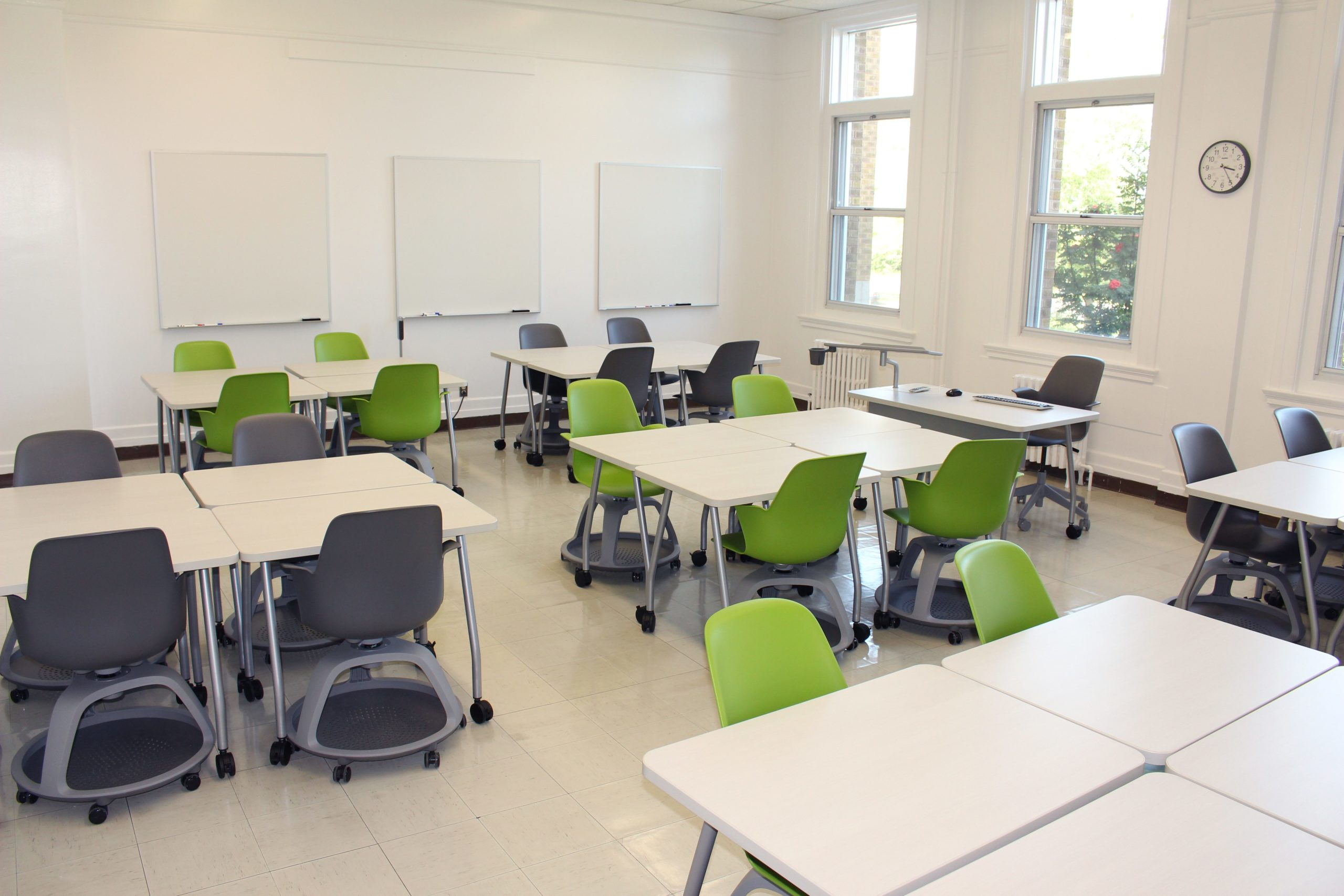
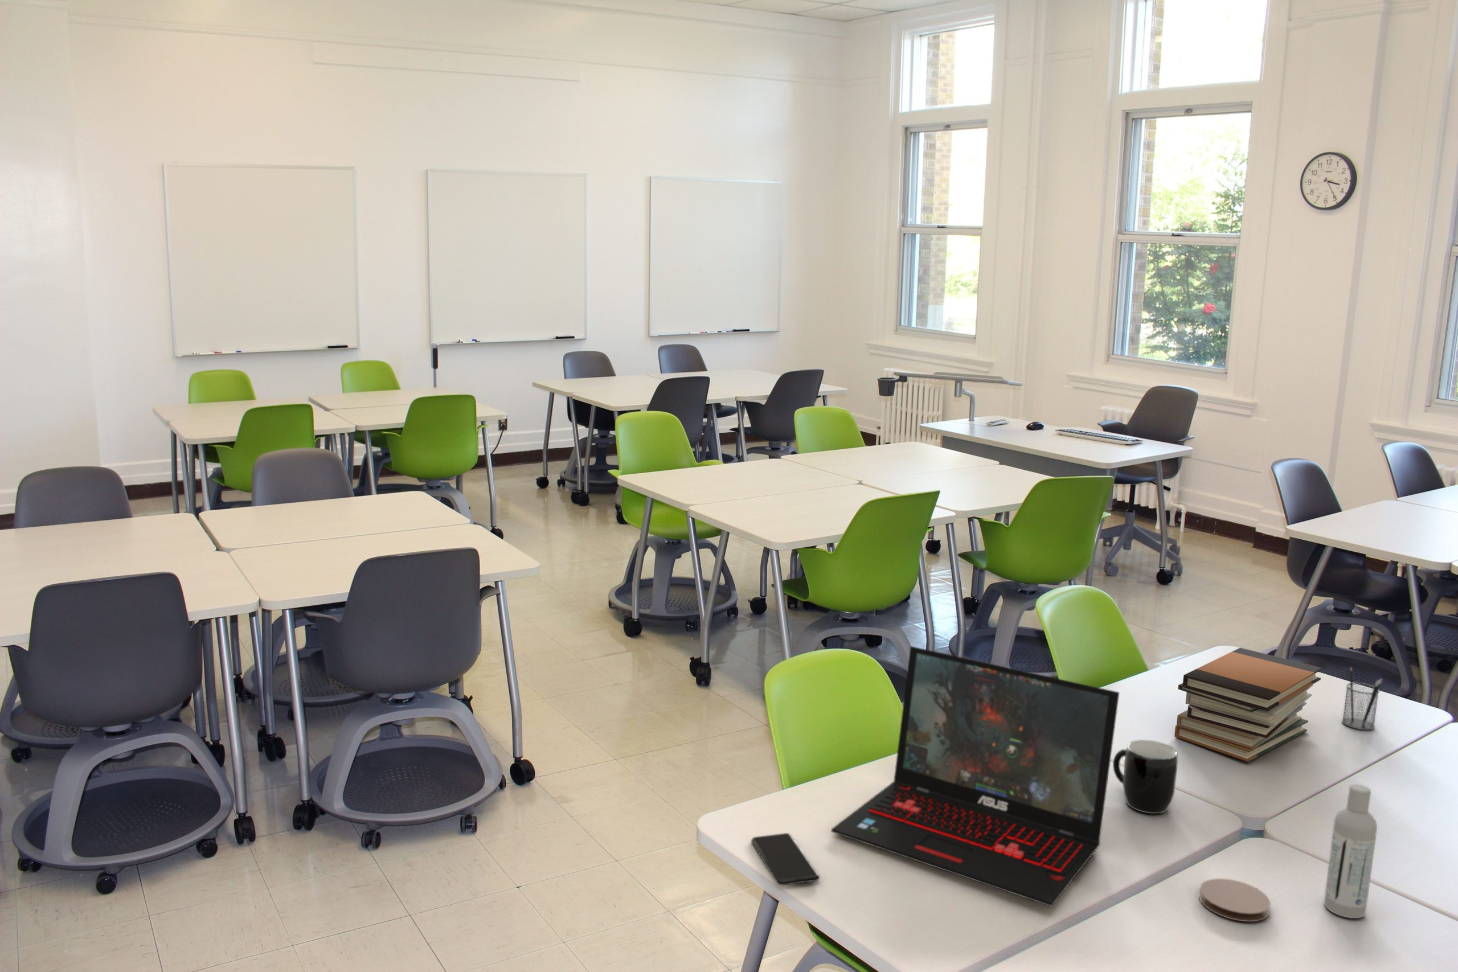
+ pencil holder (1361, 698)
+ mug (1142, 773)
+ bottle (1352, 849)
+ coaster (1235, 899)
+ laptop (973, 765)
+ smartphone (784, 858)
+ book stack (1248, 702)
